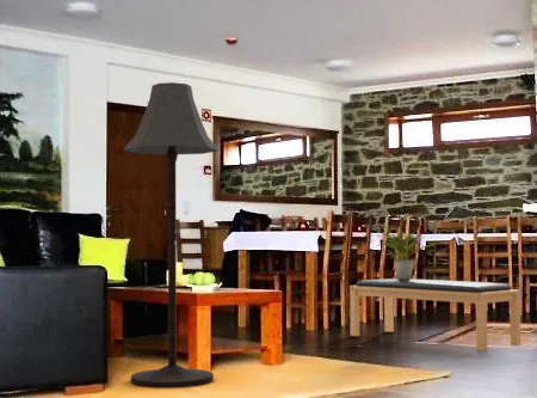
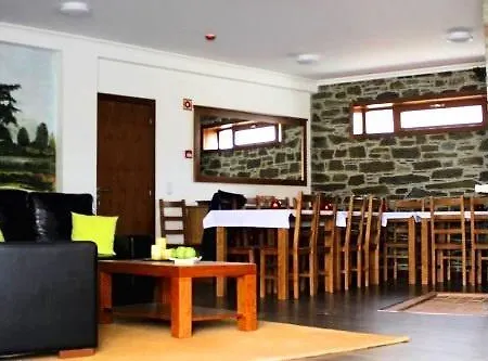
- bench (431, 299)
- floor lamp (172, 232)
- potted plant (401, 252)
